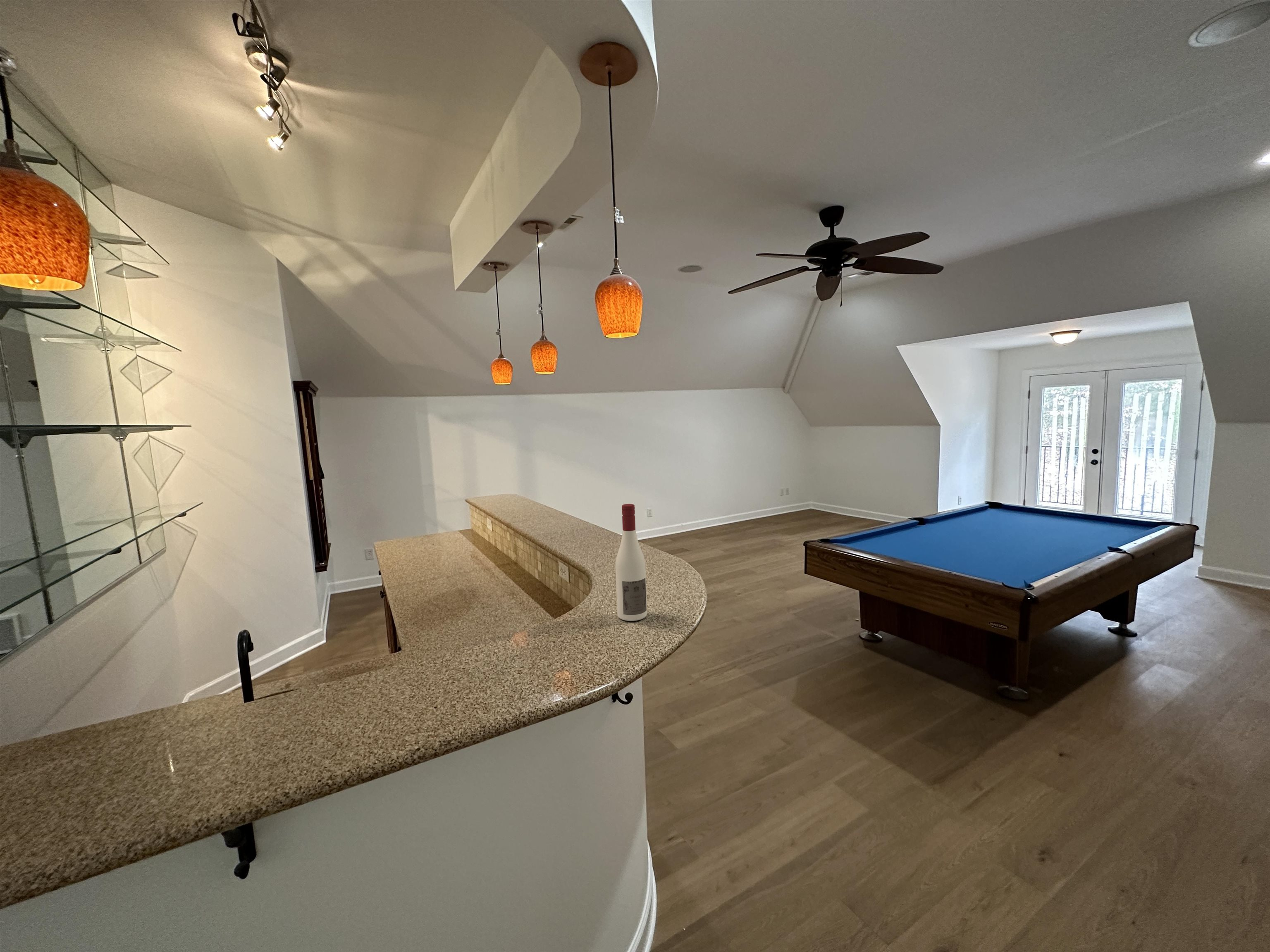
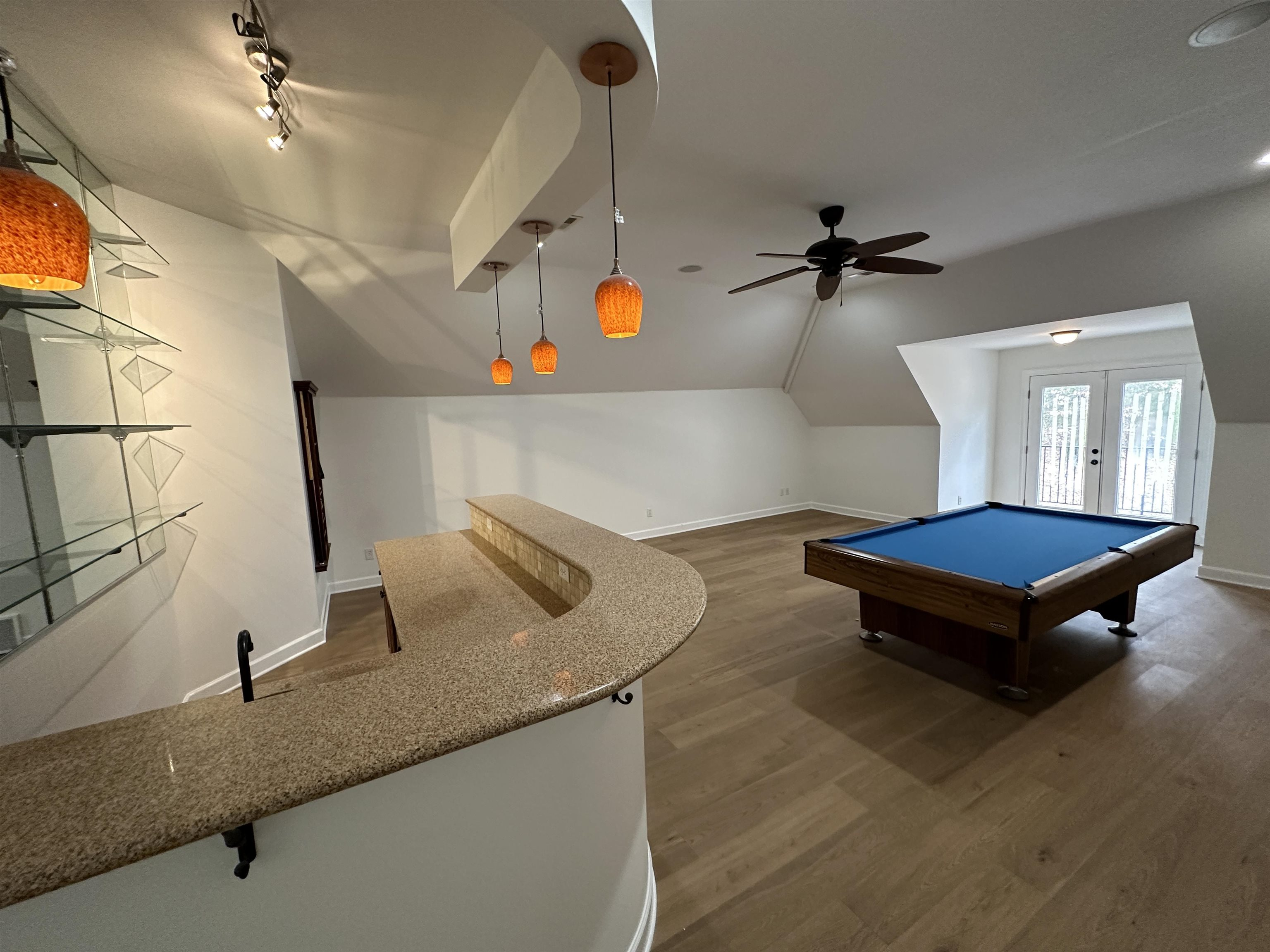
- alcohol (630, 561)
